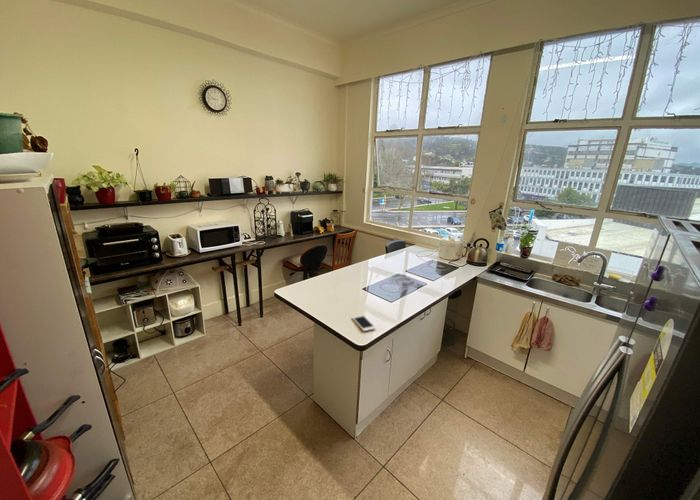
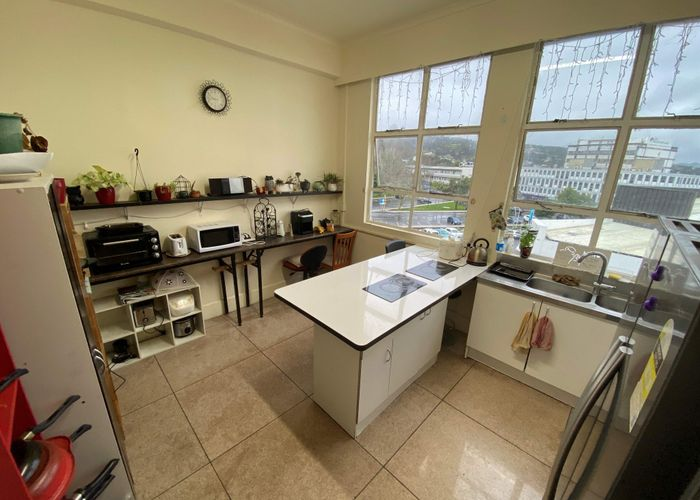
- cell phone (363, 322)
